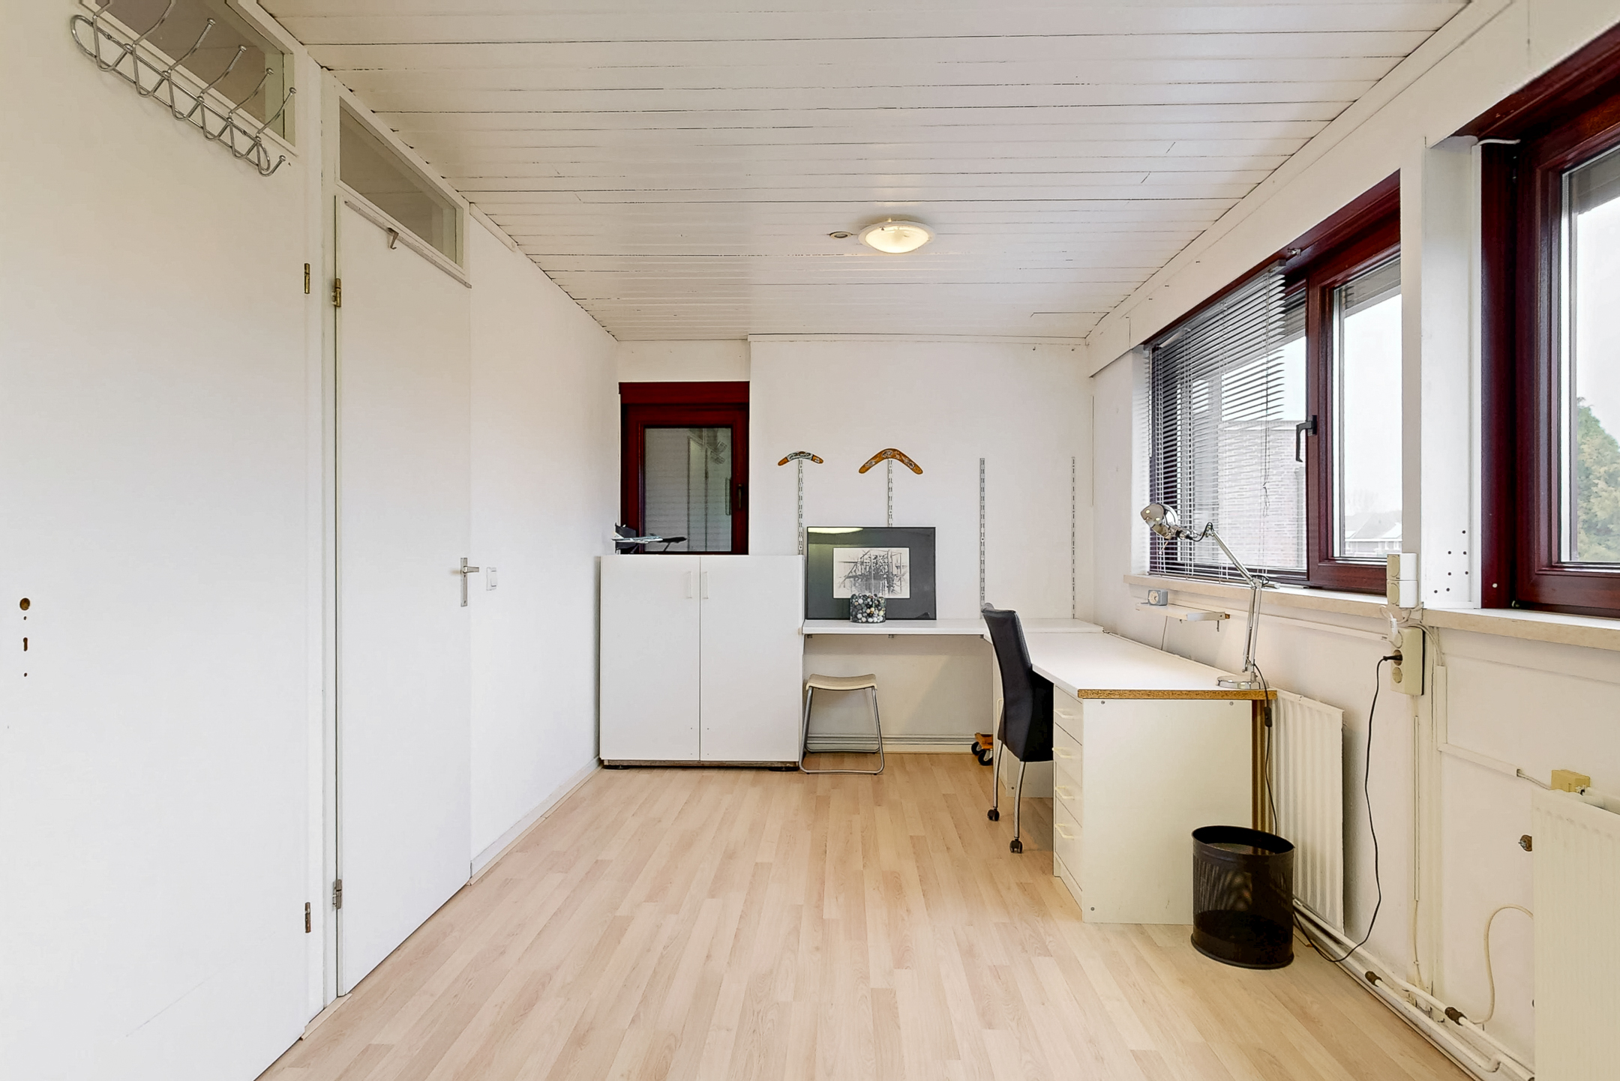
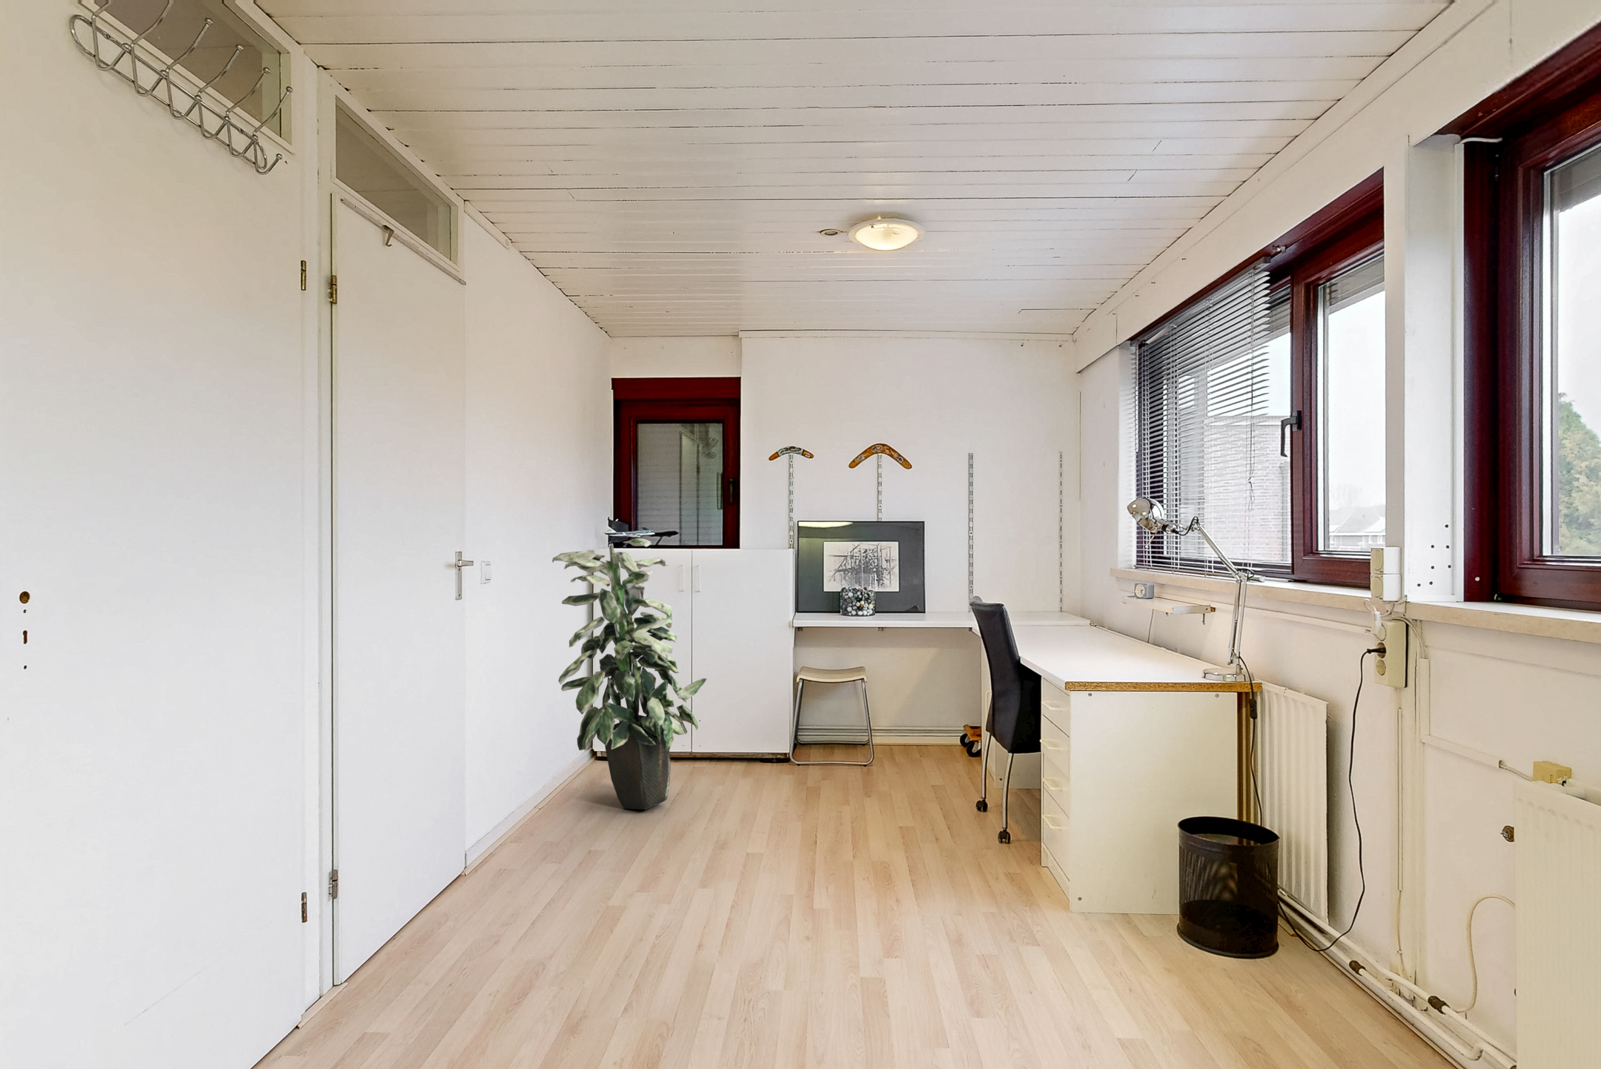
+ indoor plant (628, 673)
